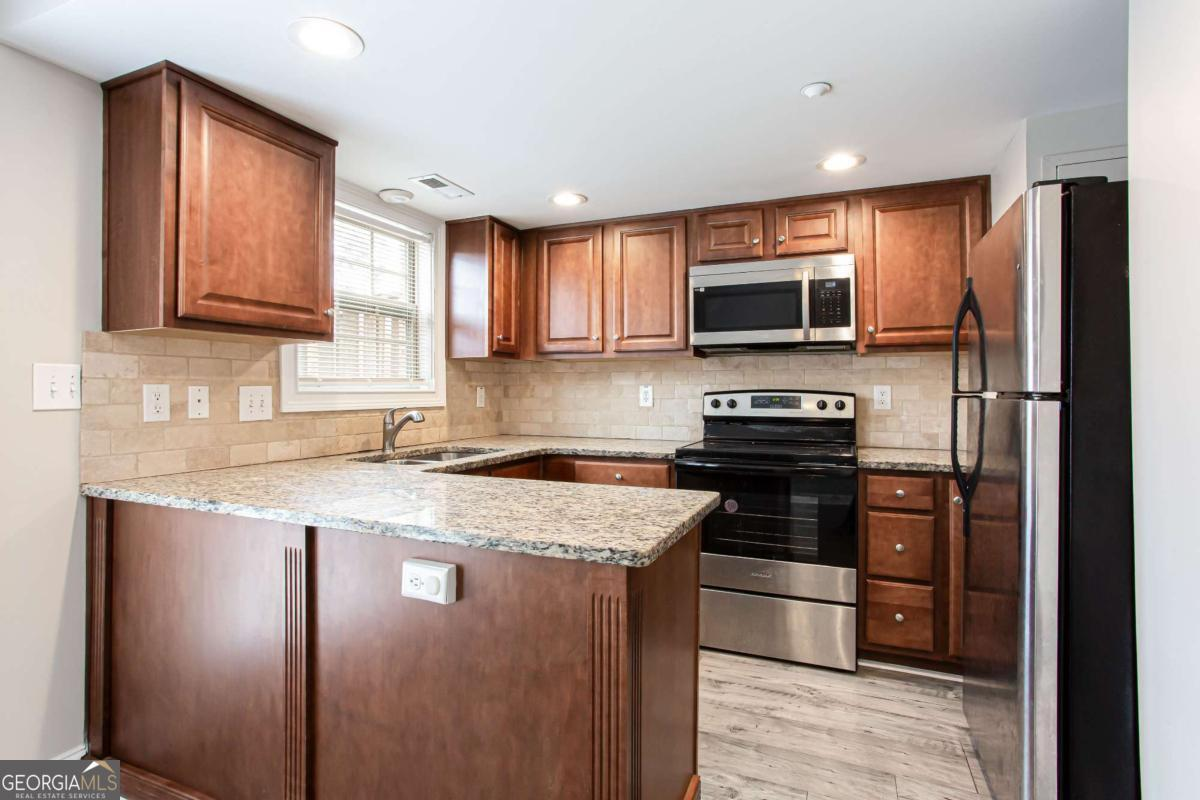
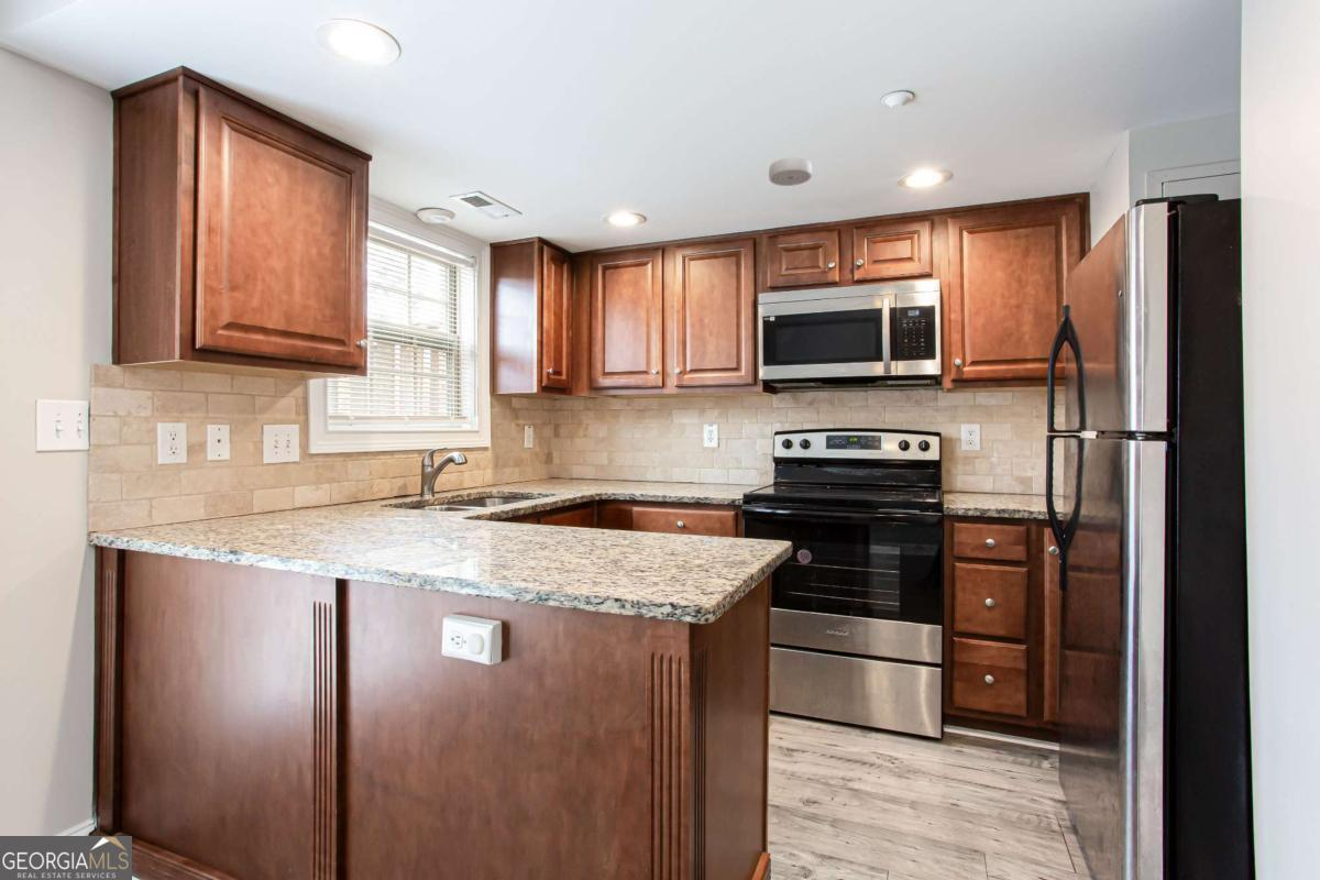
+ smoke detector (790, 172)
